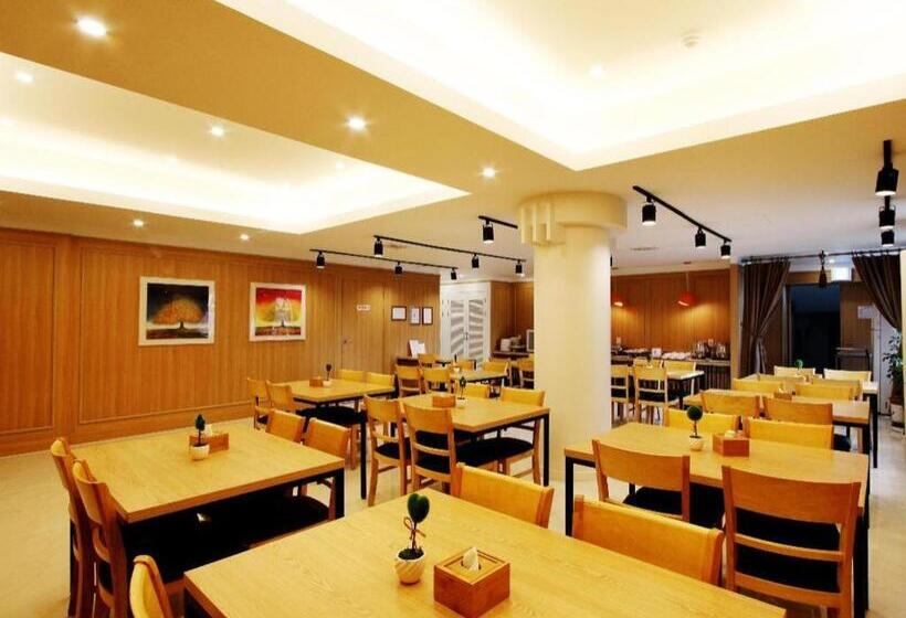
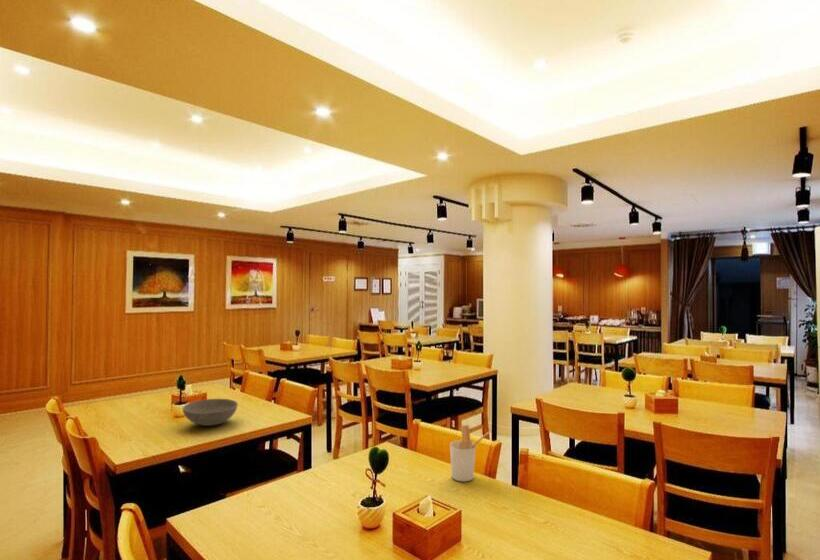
+ utensil holder (469, 453)
+ bowl (210, 414)
